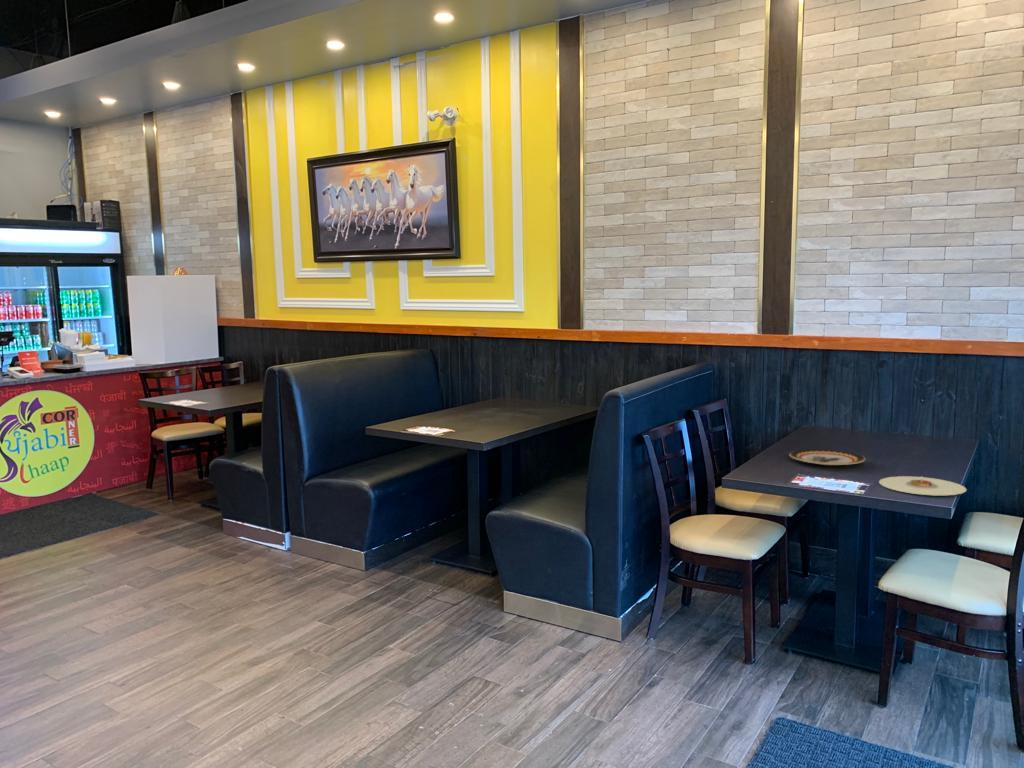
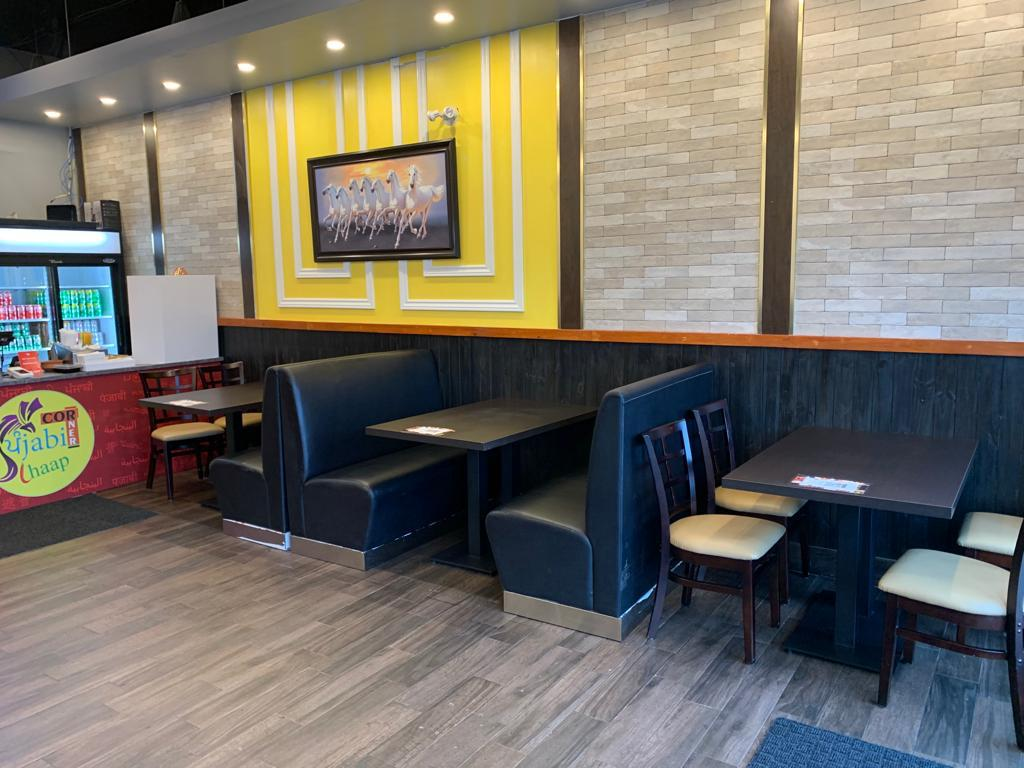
- plate (826, 458)
- plate (921, 482)
